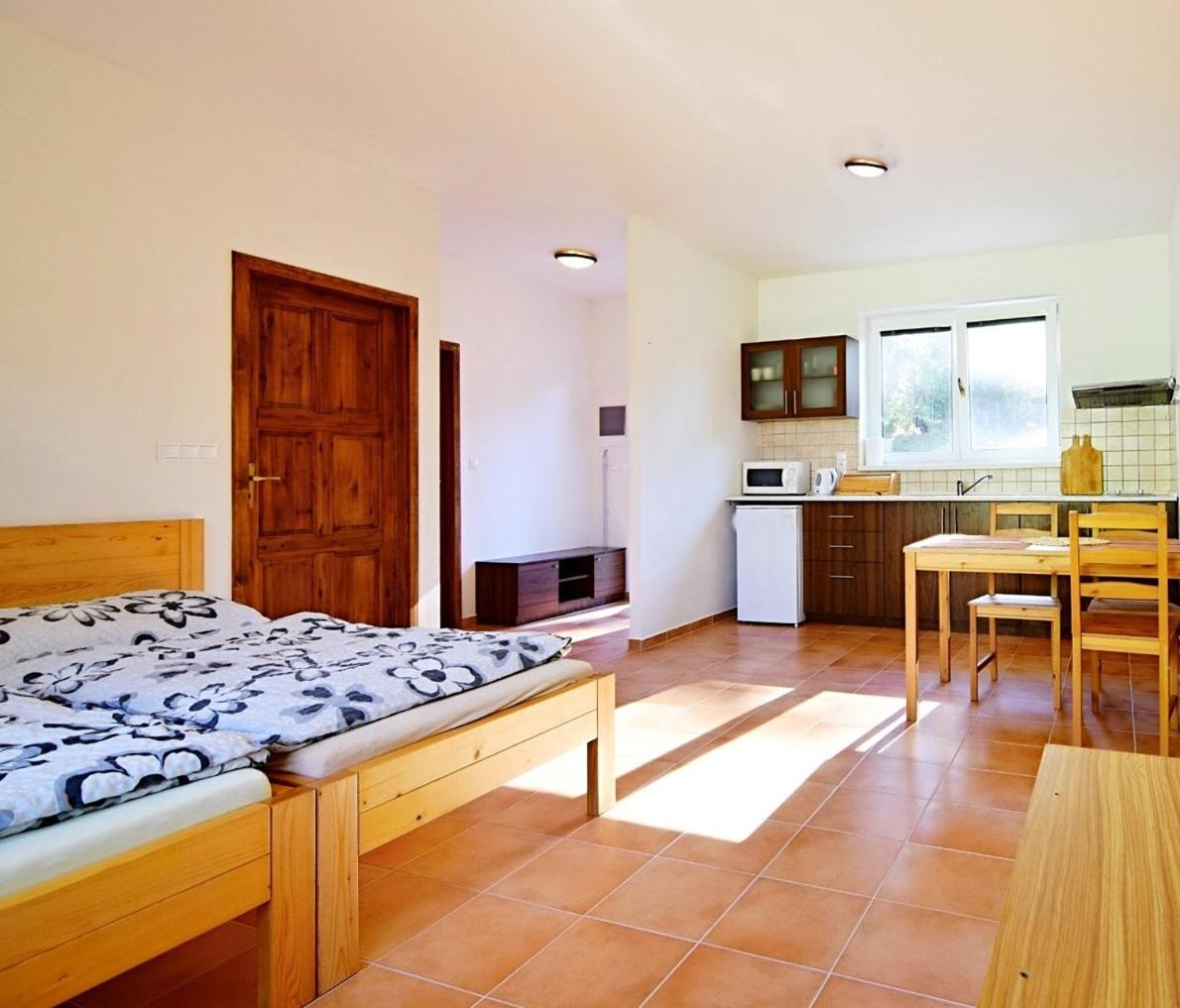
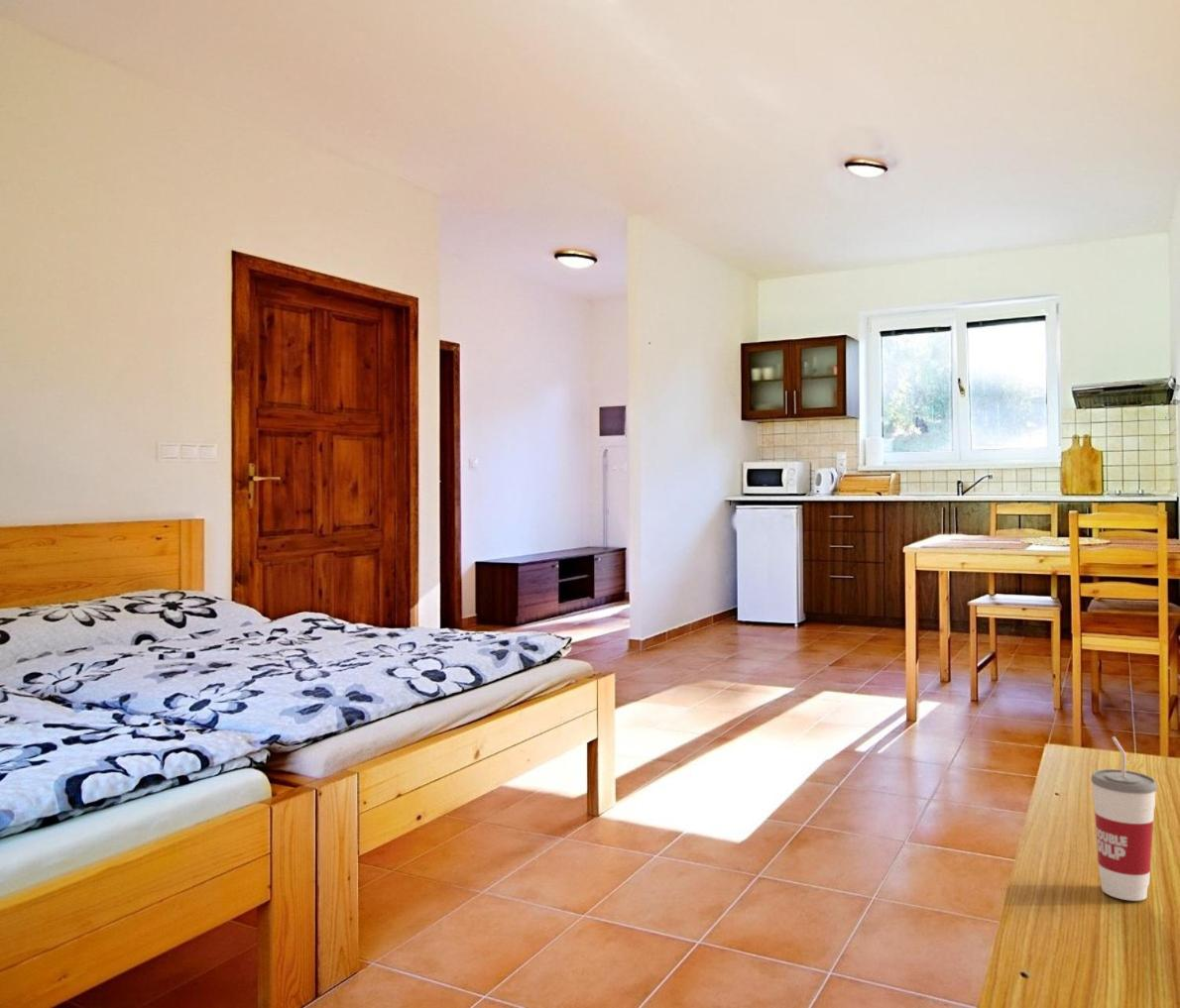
+ cup (1123, 815)
